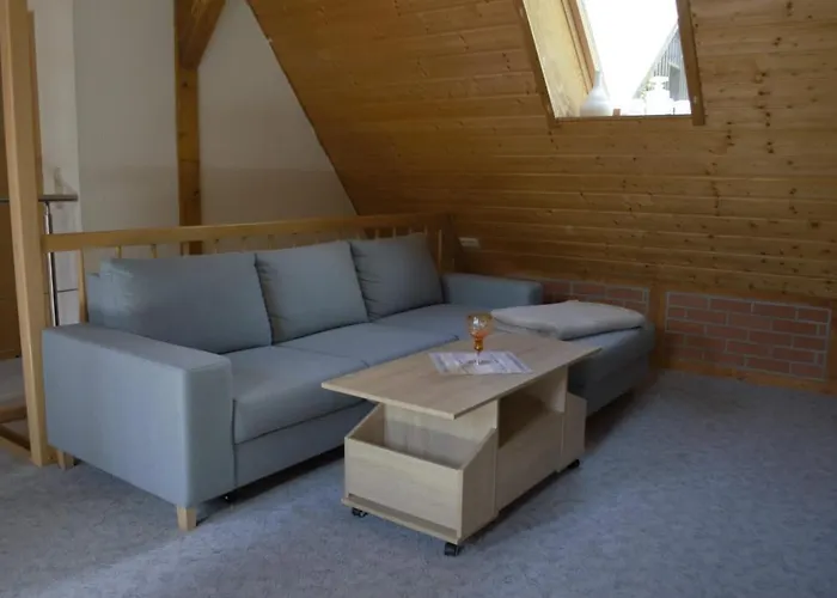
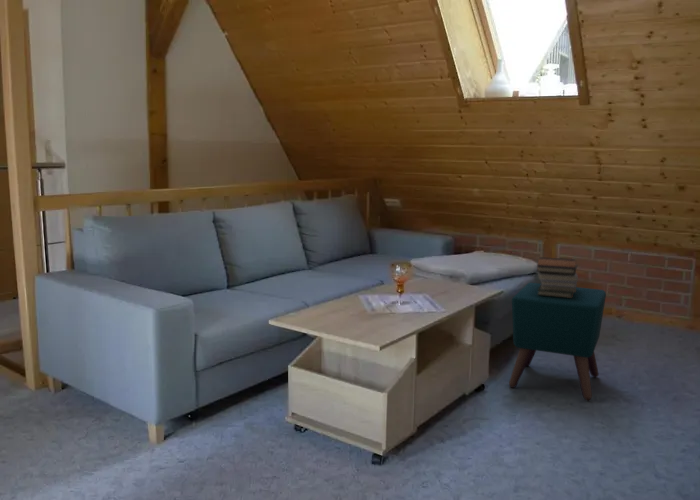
+ book stack (556, 277)
+ ottoman (557, 337)
